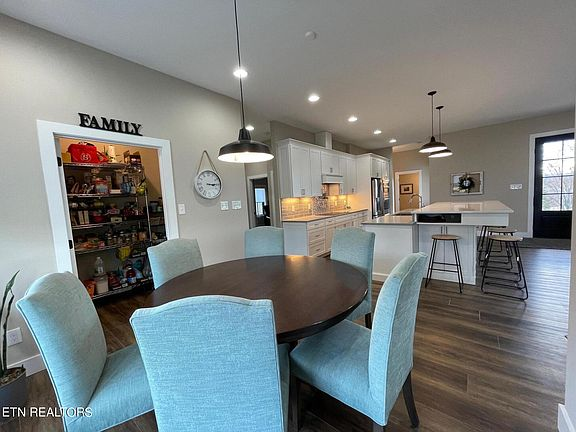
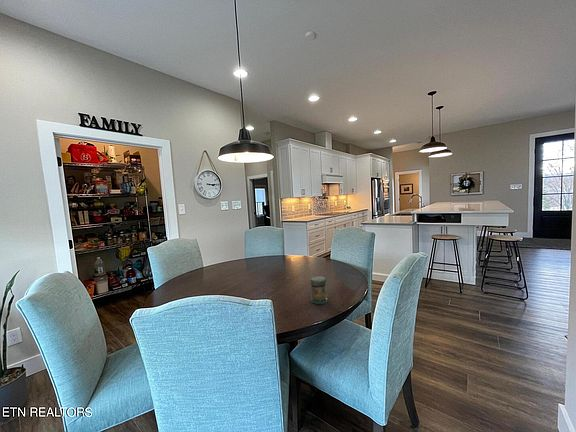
+ jar (318, 289)
